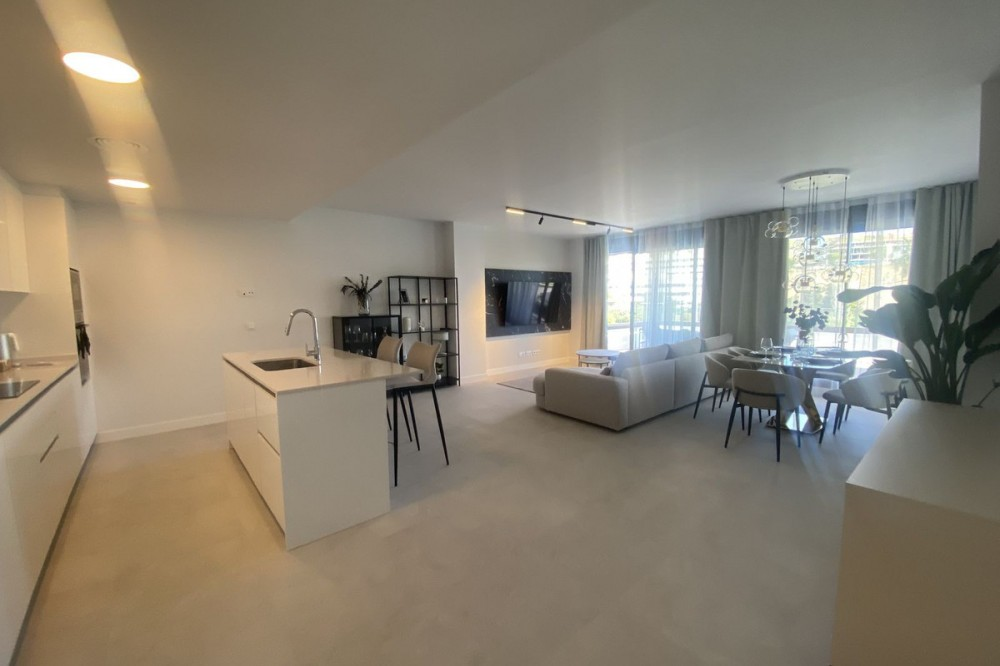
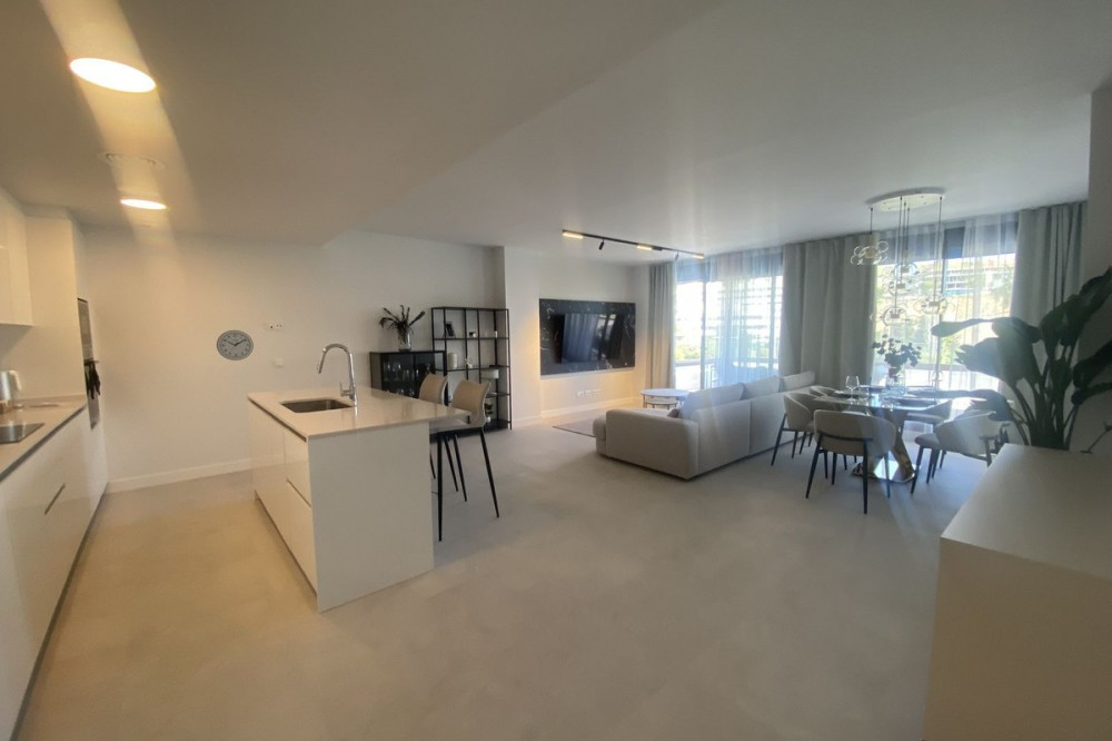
+ wall clock (235, 345)
